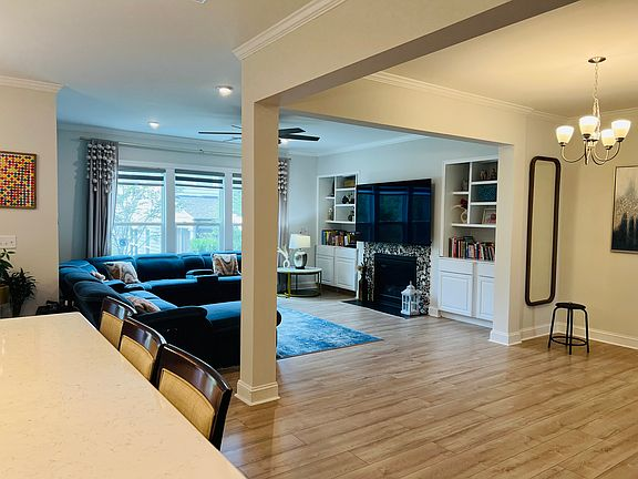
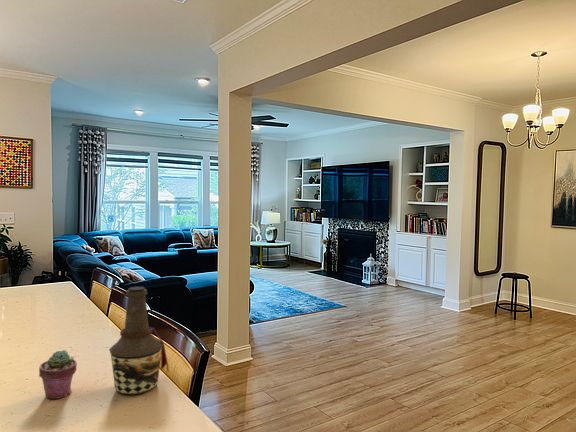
+ potted succulent (58, 372)
+ bottle (139, 337)
